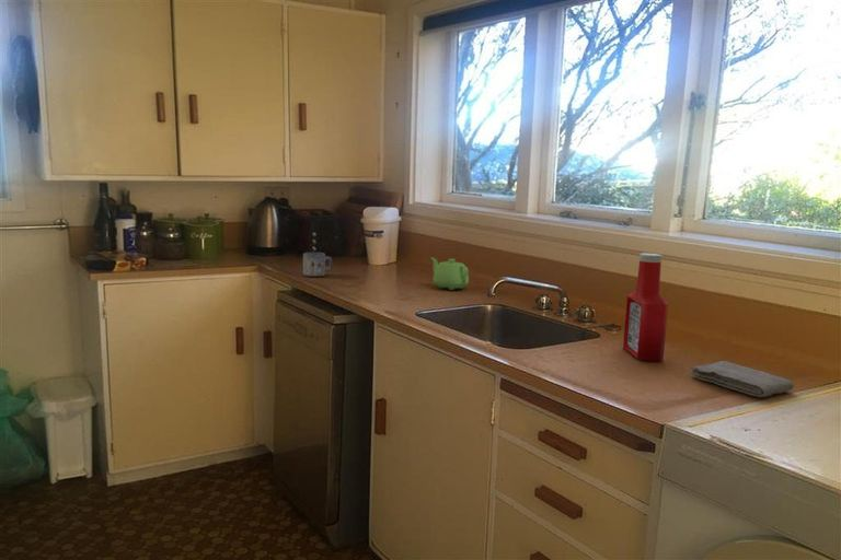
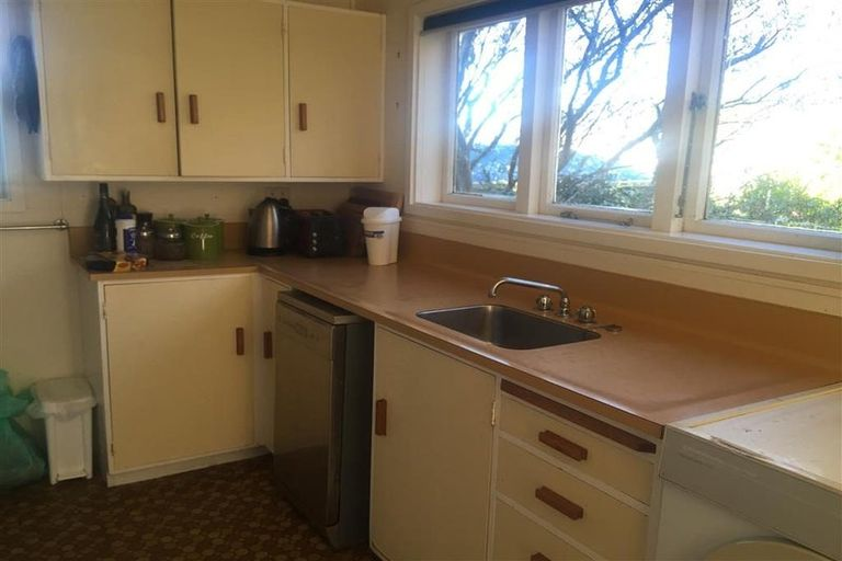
- soap bottle (646, 304)
- mug (318, 264)
- washcloth (740, 377)
- teapot (449, 272)
